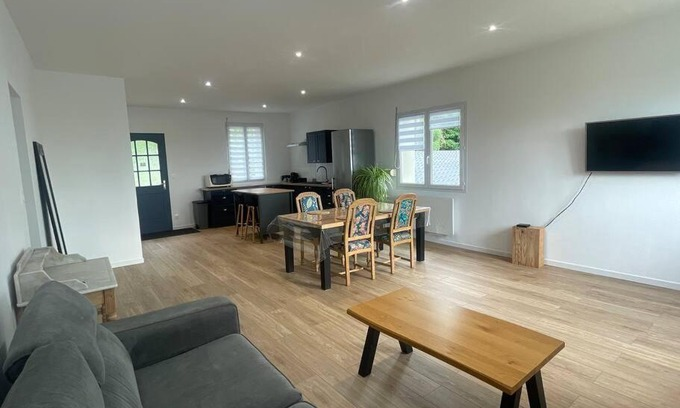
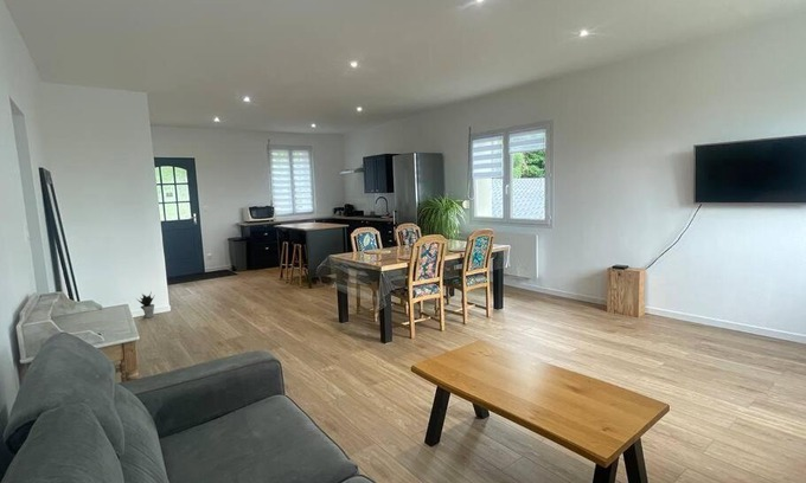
+ potted plant (146, 304)
